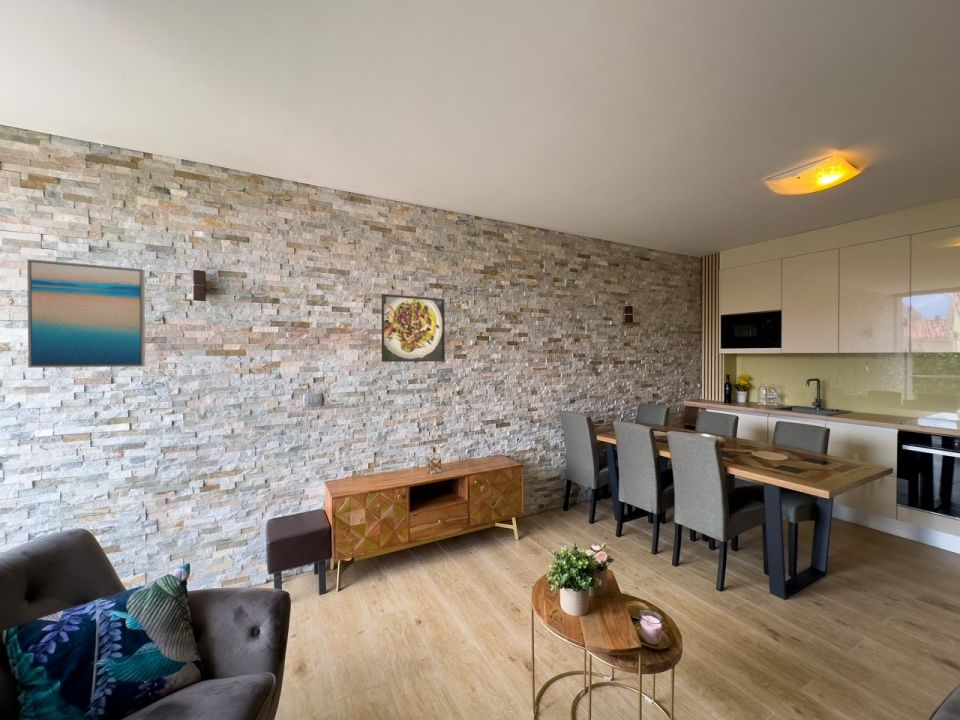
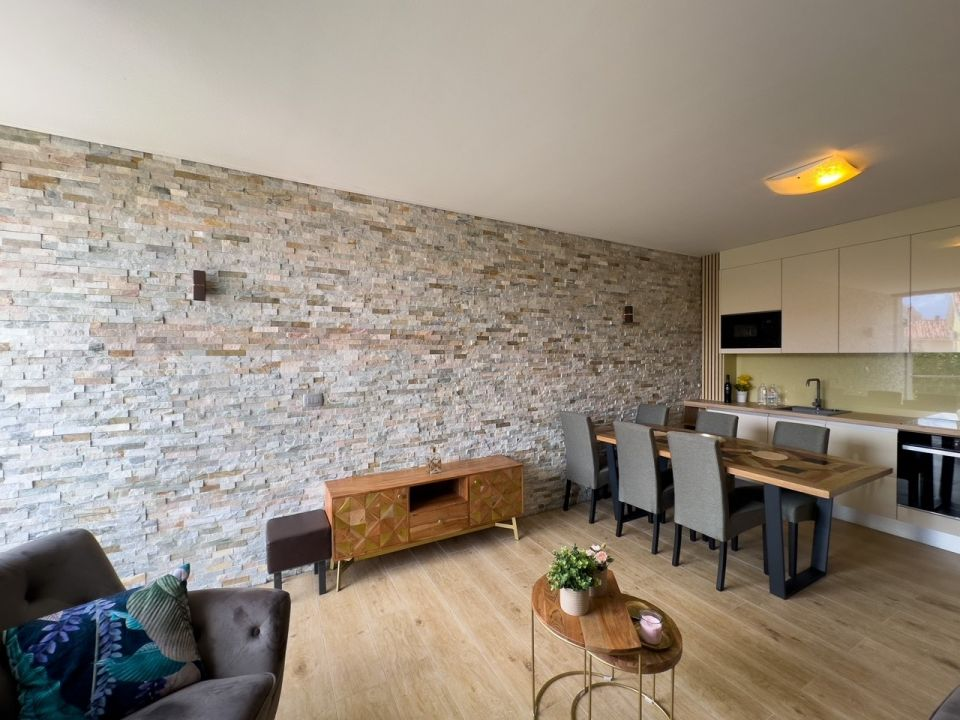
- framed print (414, 329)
- wall art (89, 316)
